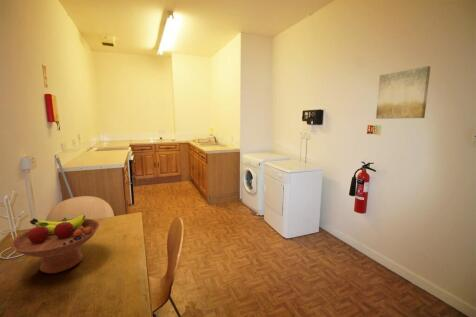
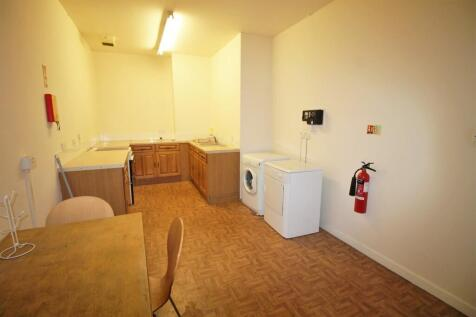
- fruit bowl (59, 242)
- wall art (400, 95)
